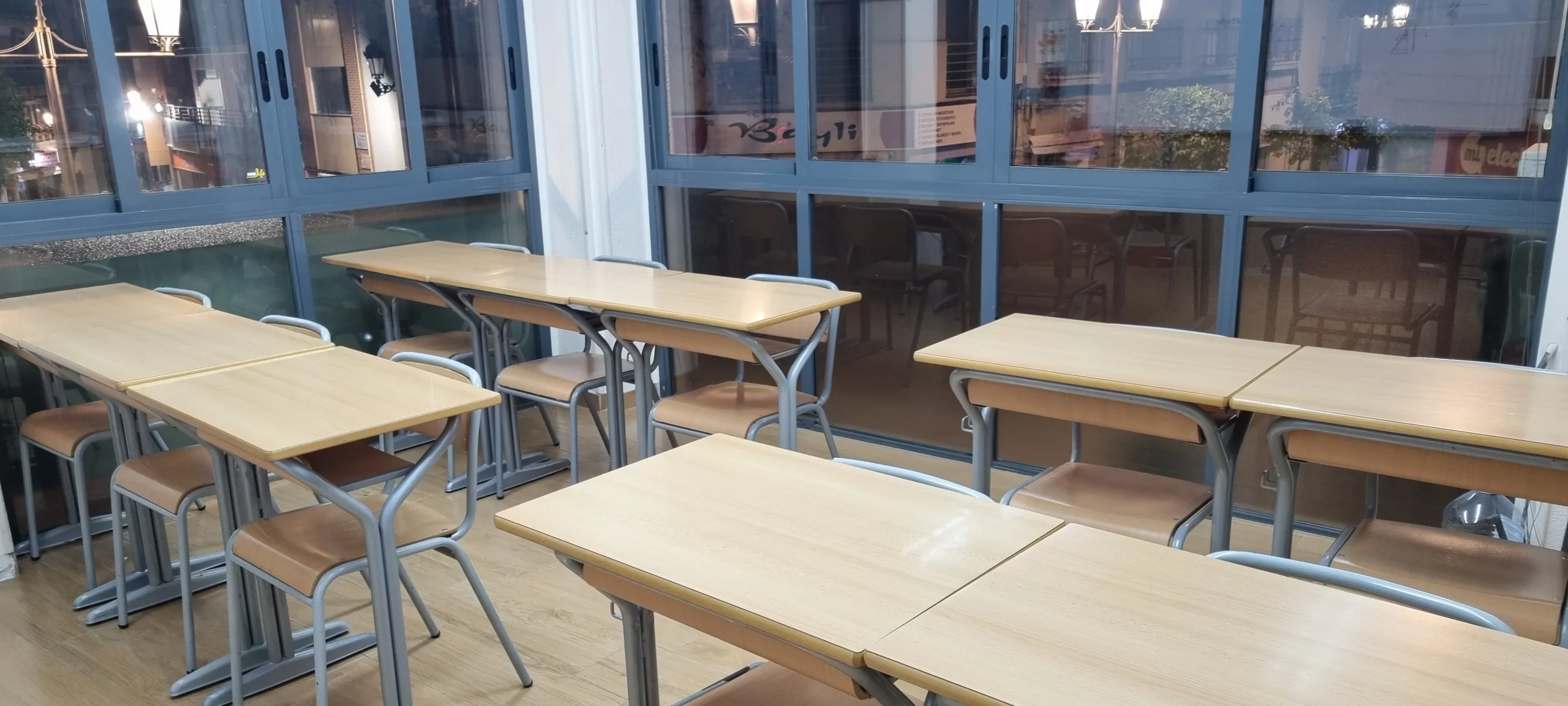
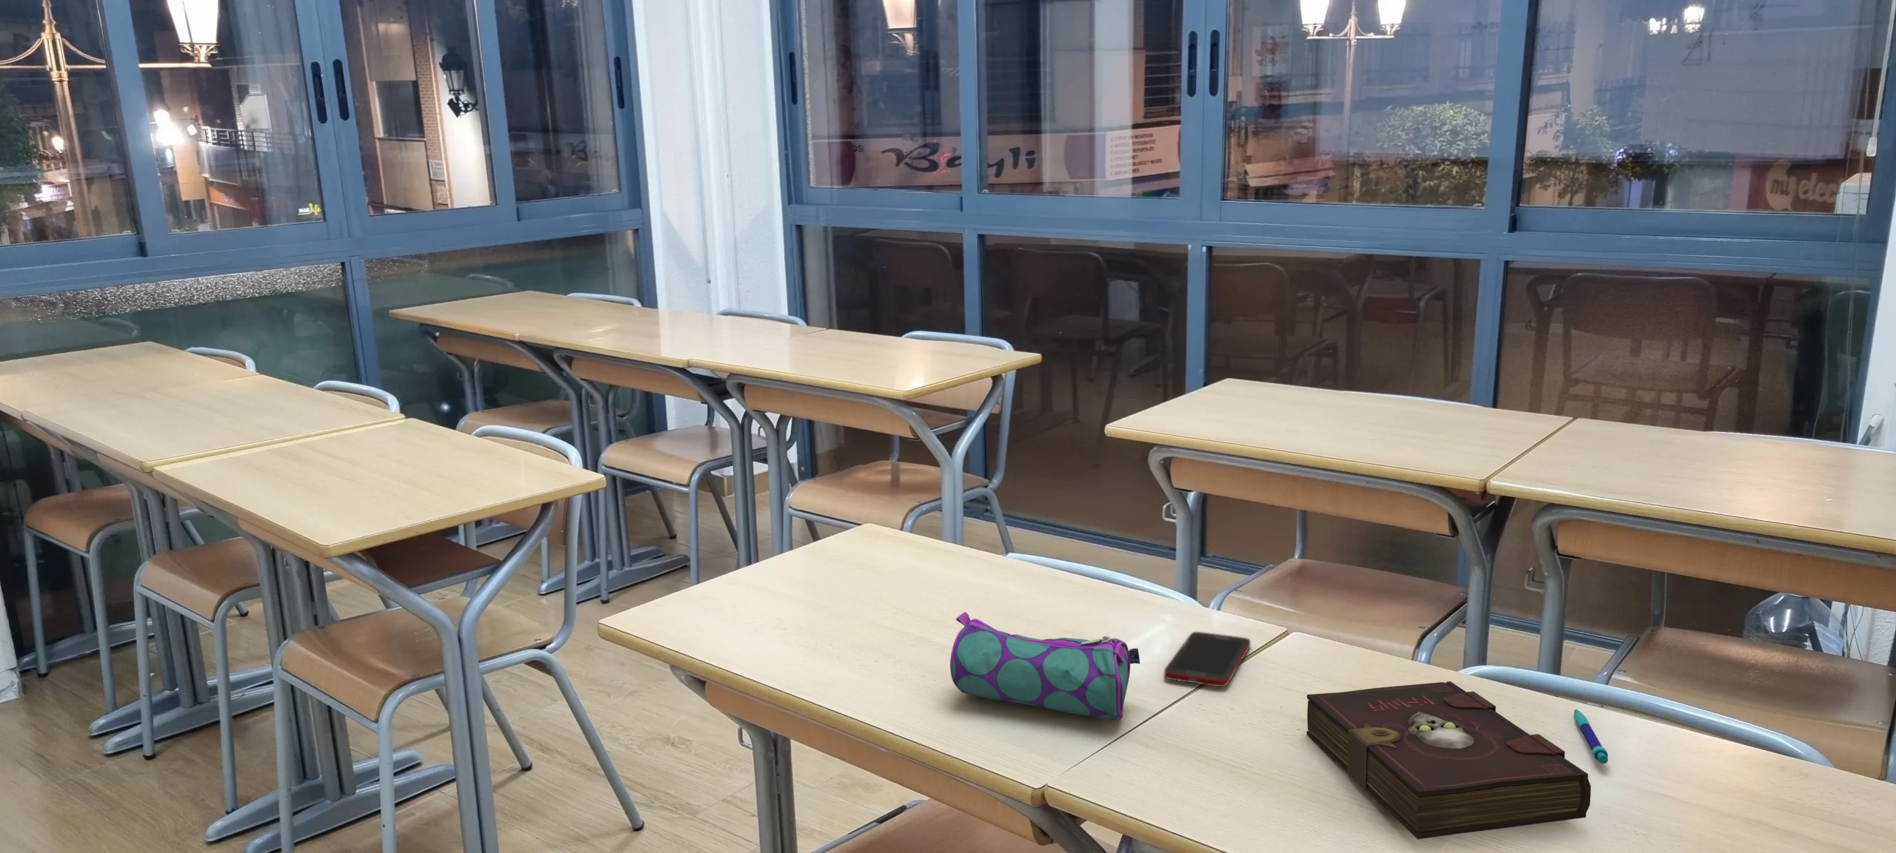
+ cell phone (1208, 657)
+ pen (1589, 732)
+ pencil case (1041, 665)
+ book (1429, 743)
